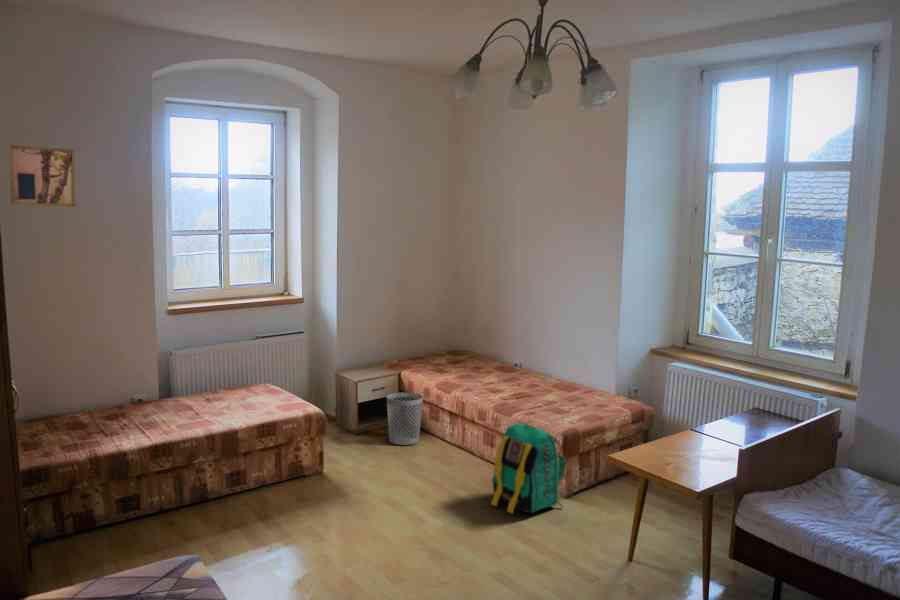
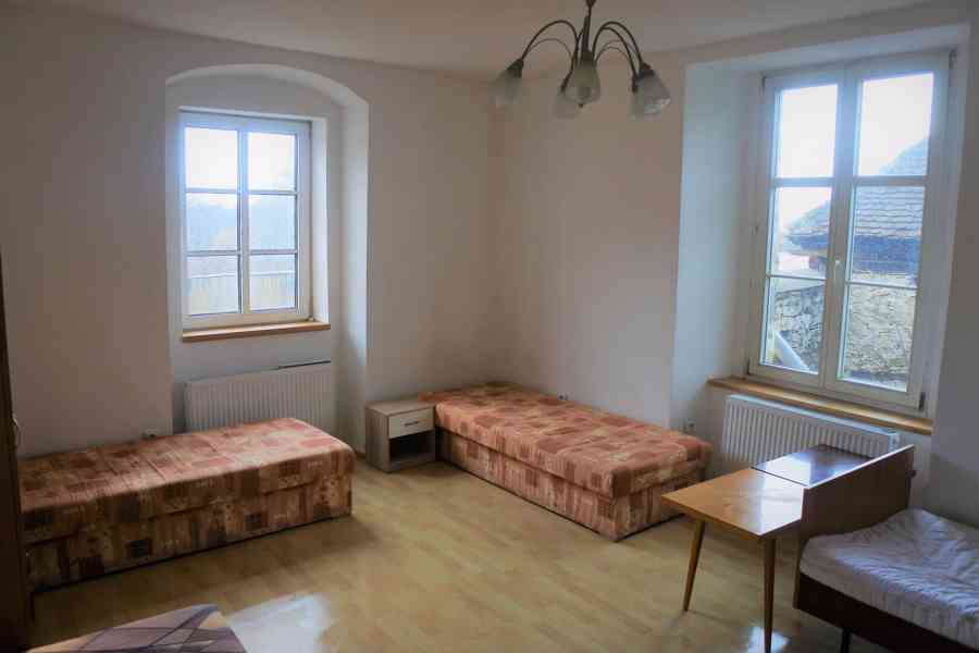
- backpack (528, 463)
- wall art (42, 176)
- wastebasket (404, 419)
